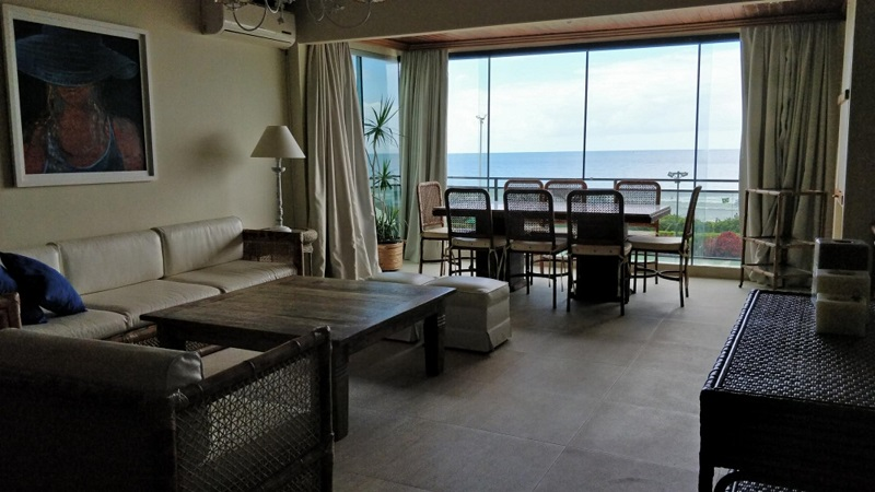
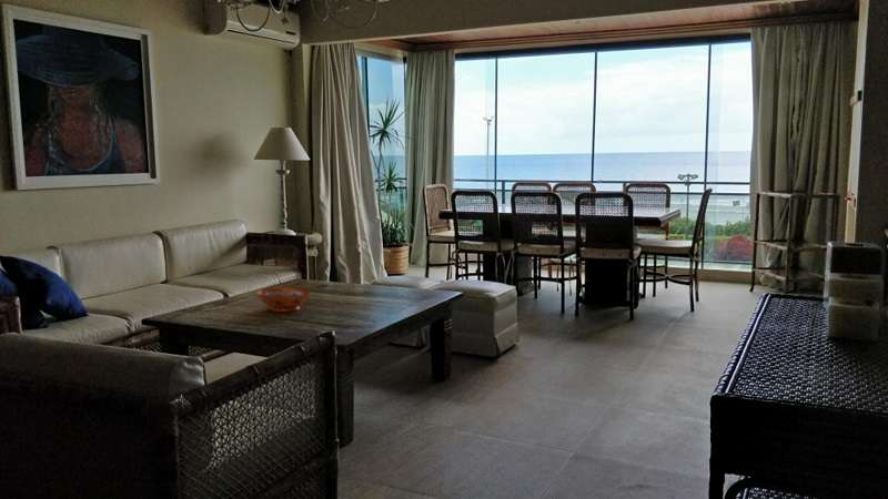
+ decorative bowl (284, 299)
